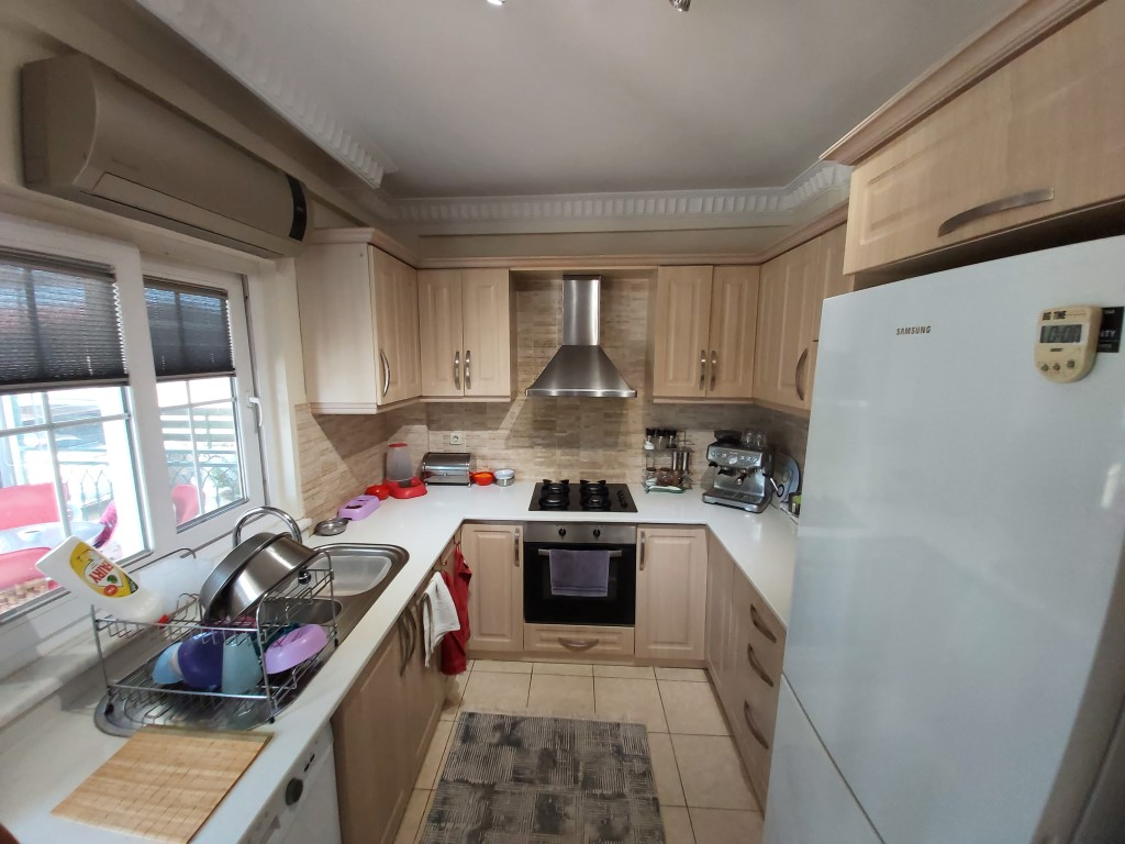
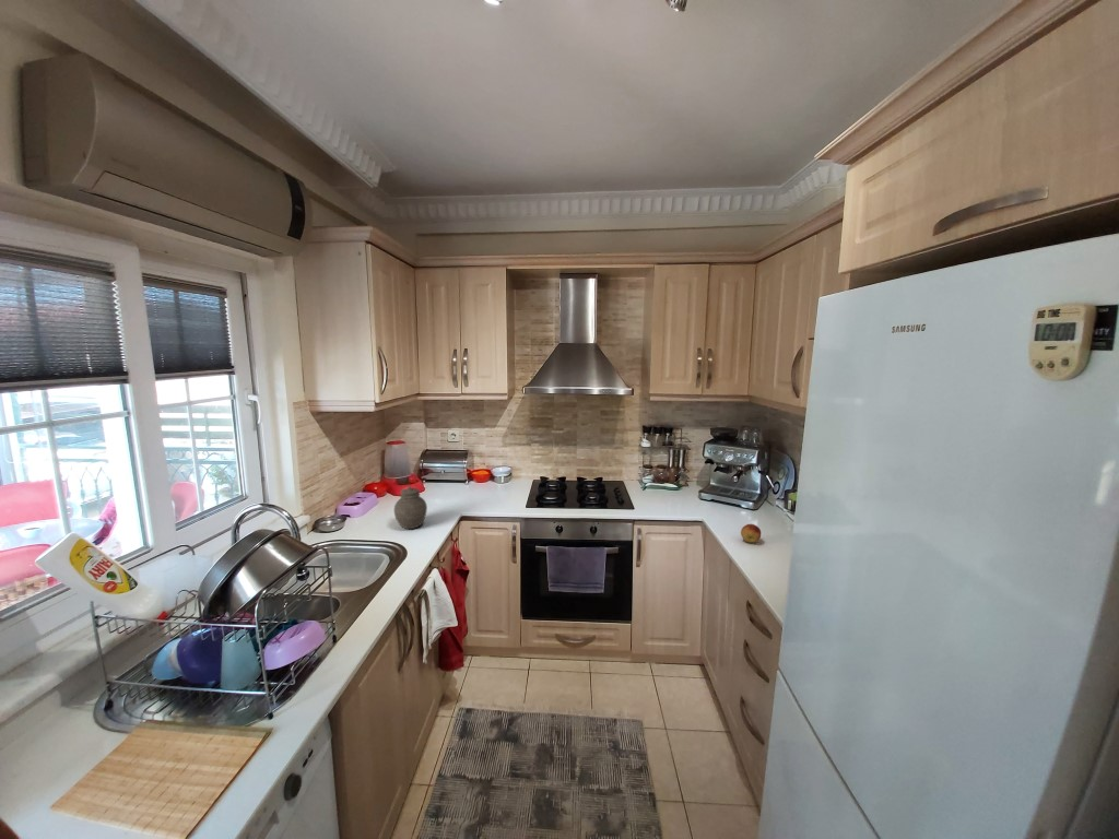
+ fruit (751, 533)
+ jar (410, 506)
